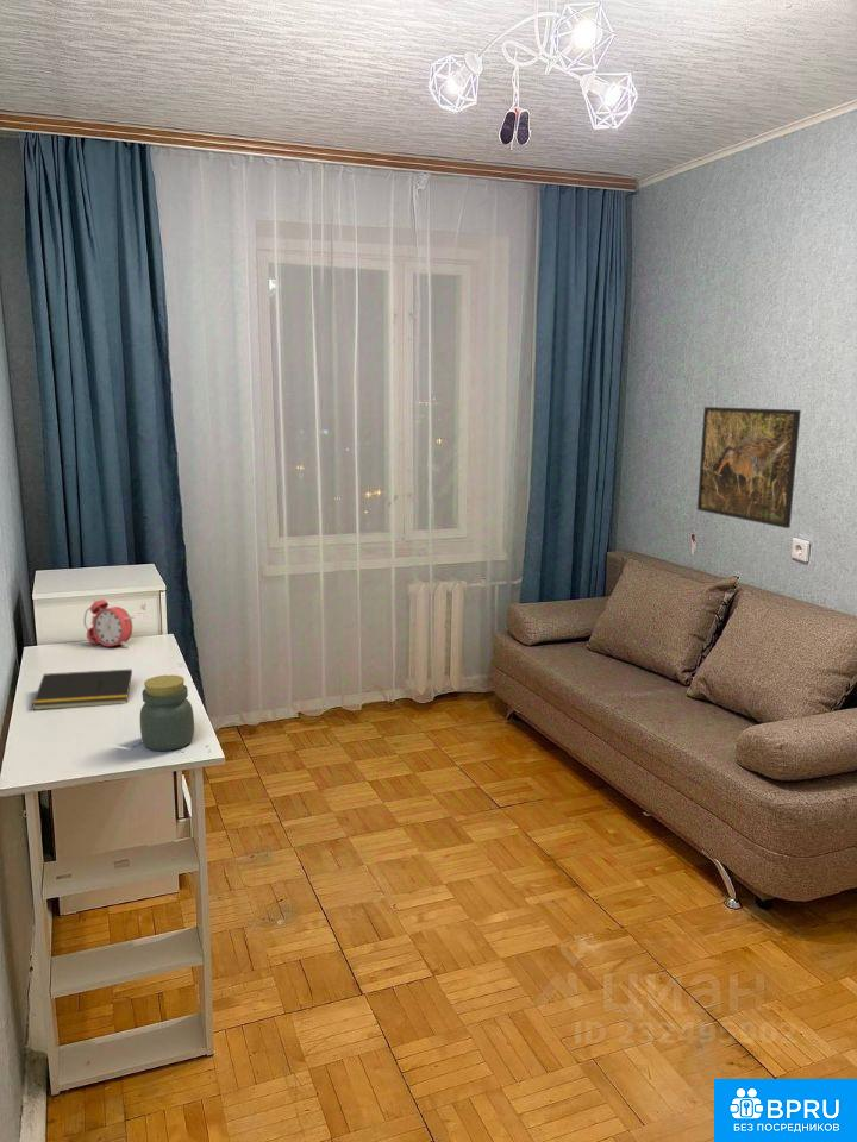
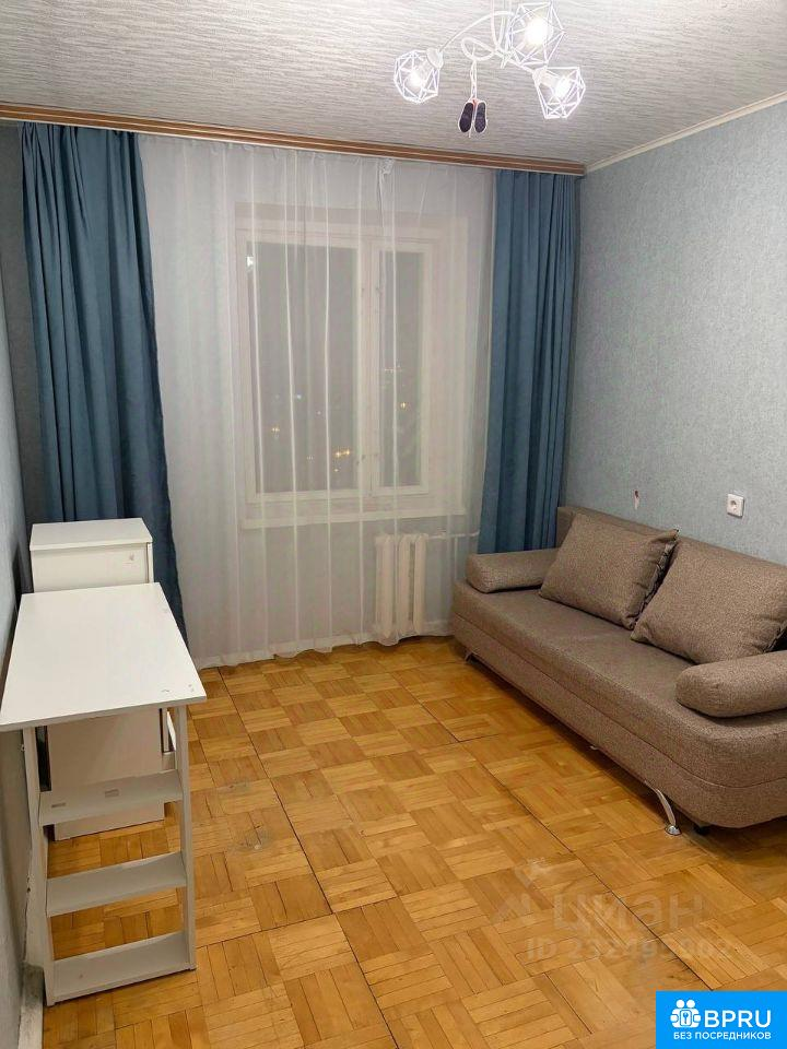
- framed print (744, 464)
- alarm clock (108, 623)
- notepad (83, 688)
- jar (167, 711)
